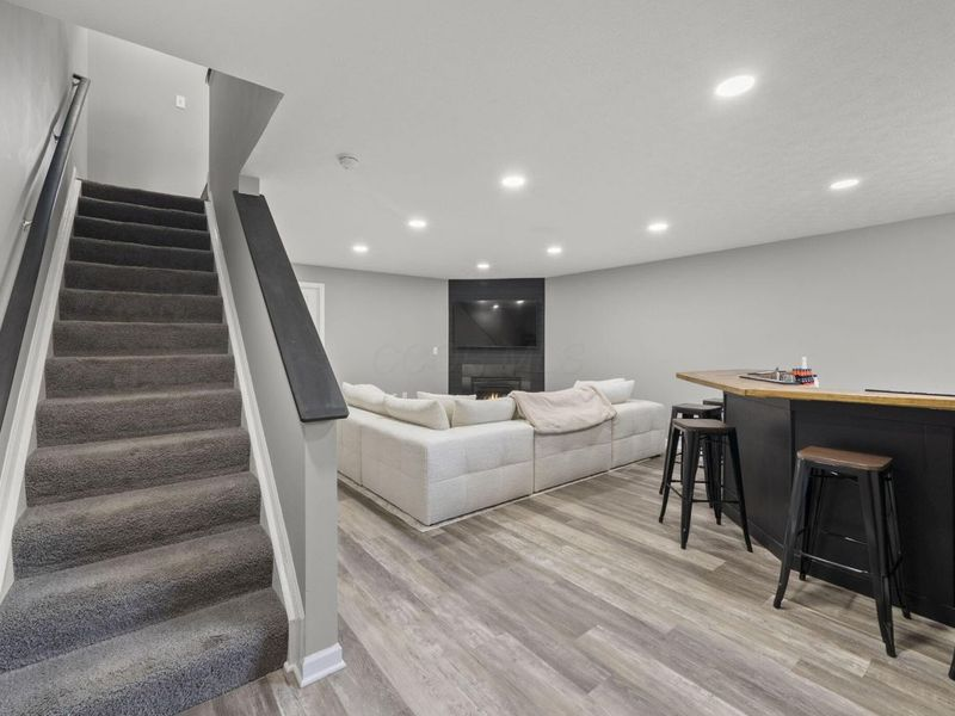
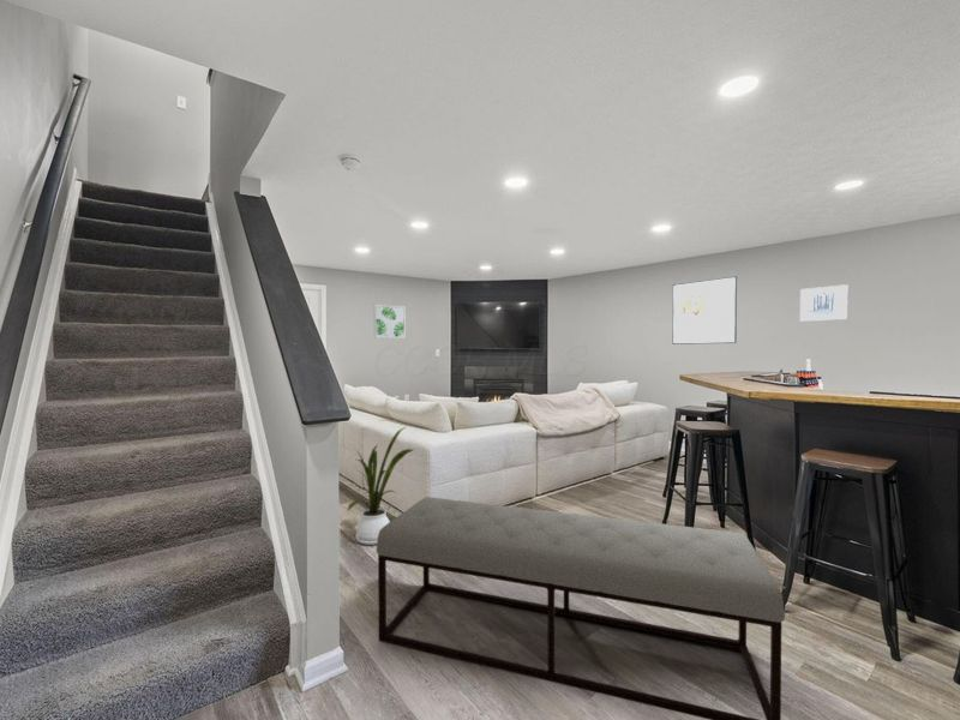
+ bench (559, 586)
+ wall art (390, 322)
+ house plant (378, 484)
+ wall art (823, 304)
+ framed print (702, 312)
